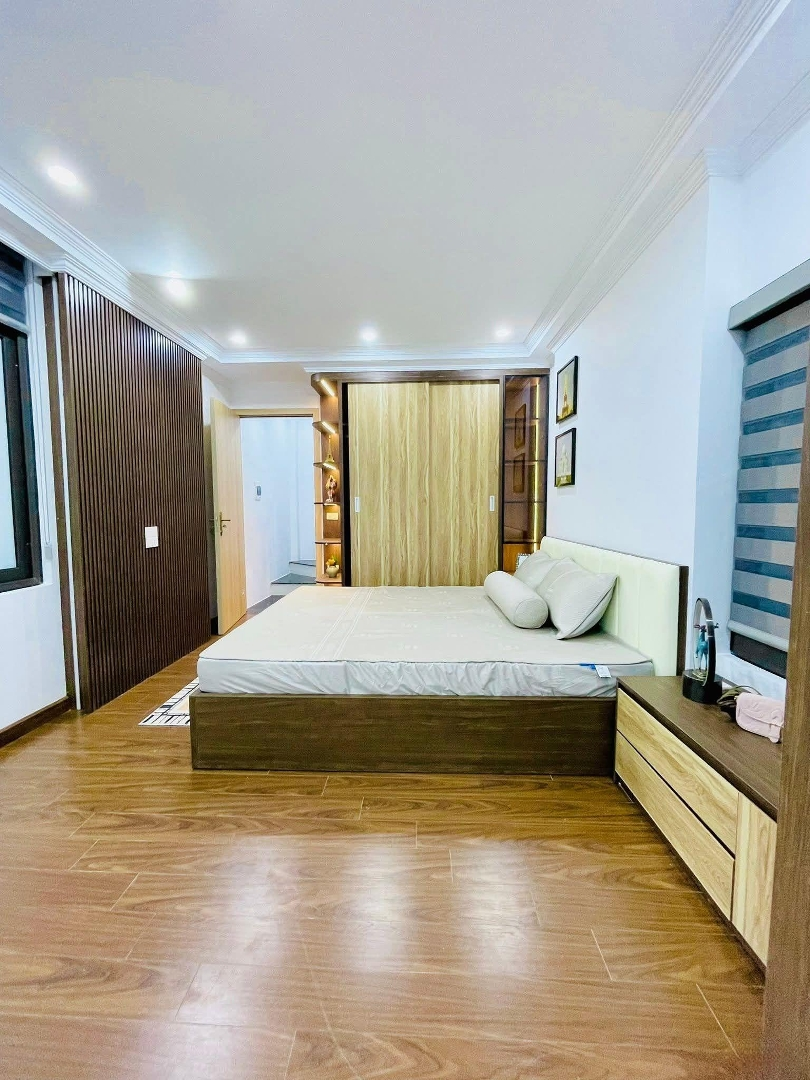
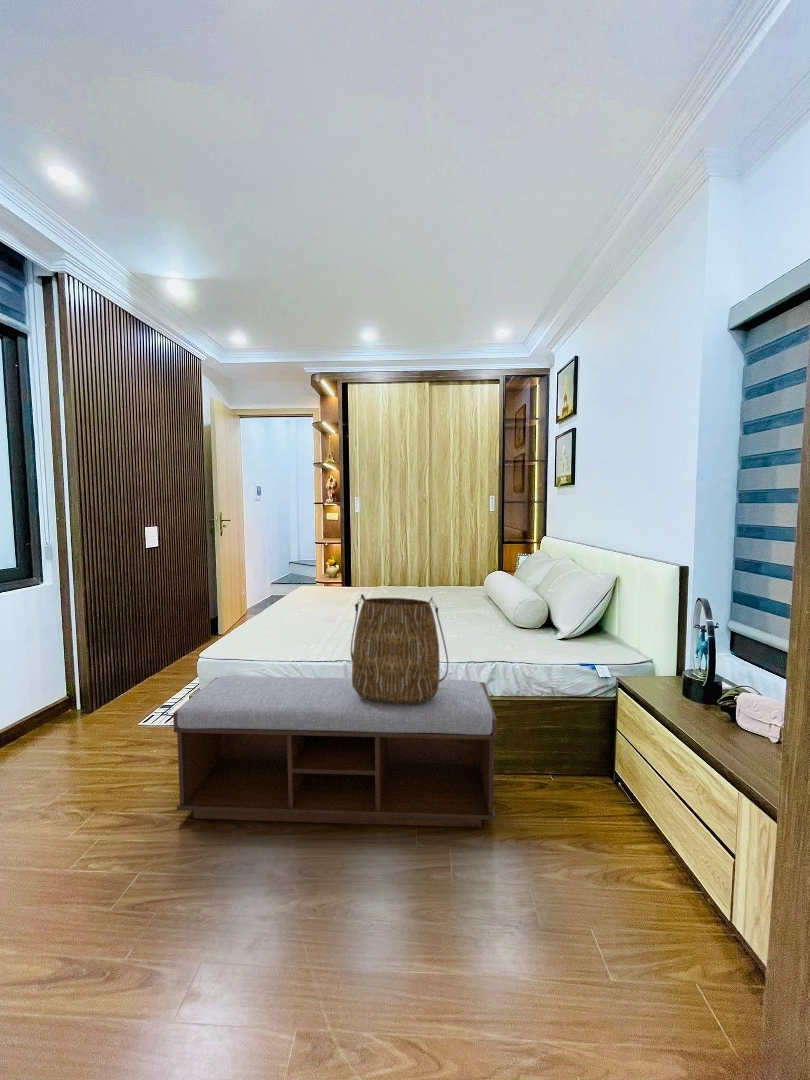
+ bench (341, 744)
+ tote bag (396, 644)
